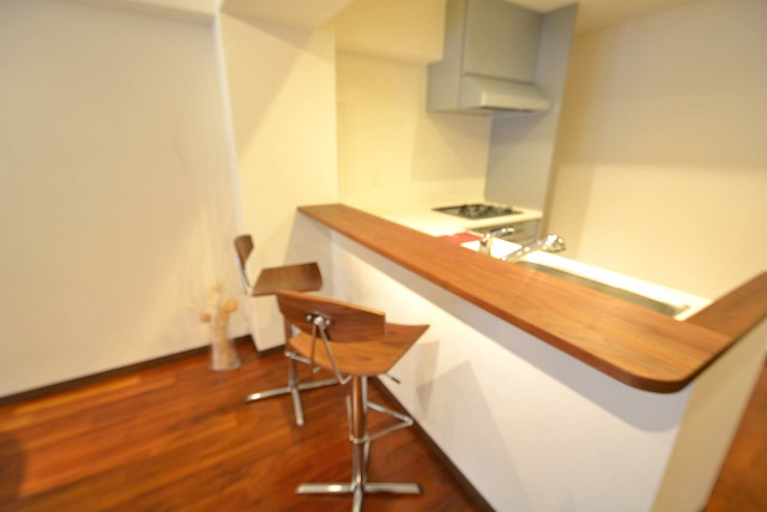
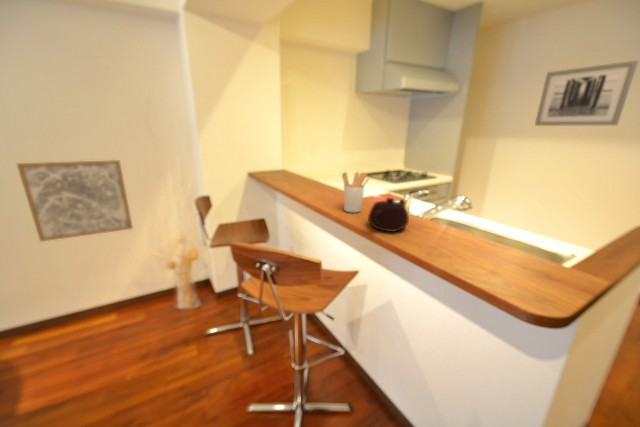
+ wall art (81, 199)
+ teapot (389, 212)
+ wall art (580, 97)
+ utensil holder (355, 191)
